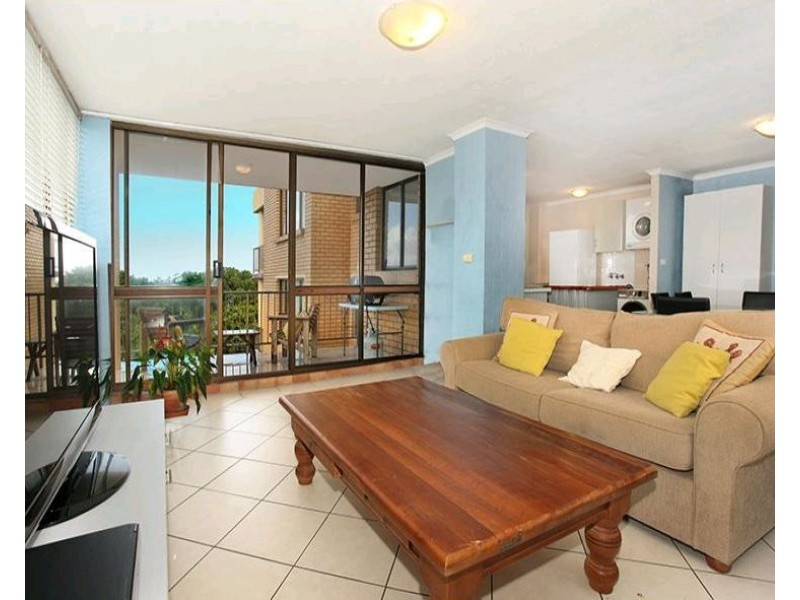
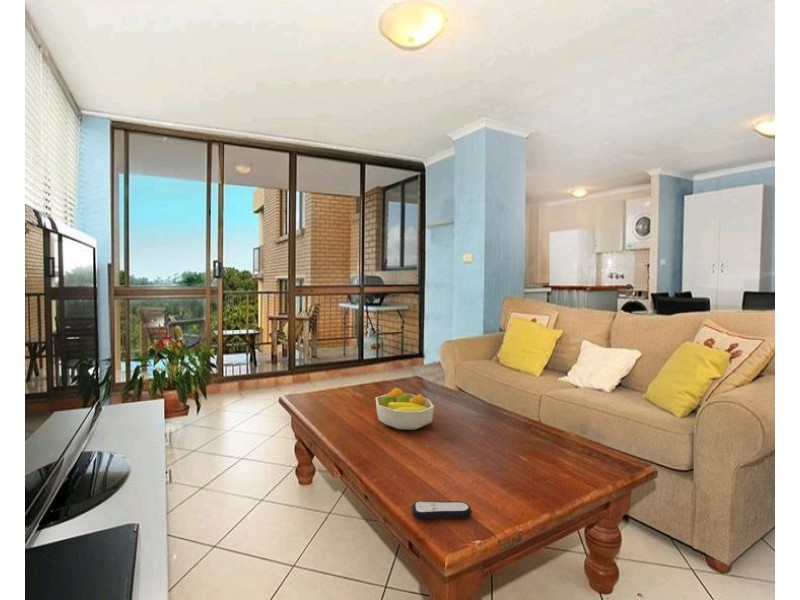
+ fruit bowl (403, 407)
+ remote control (441, 509)
